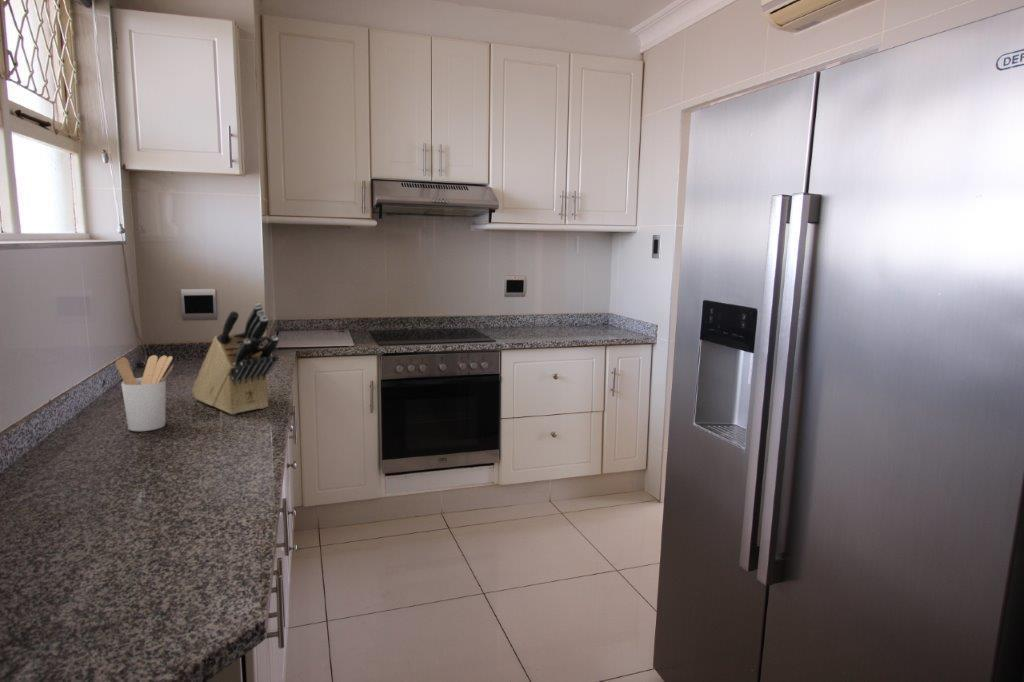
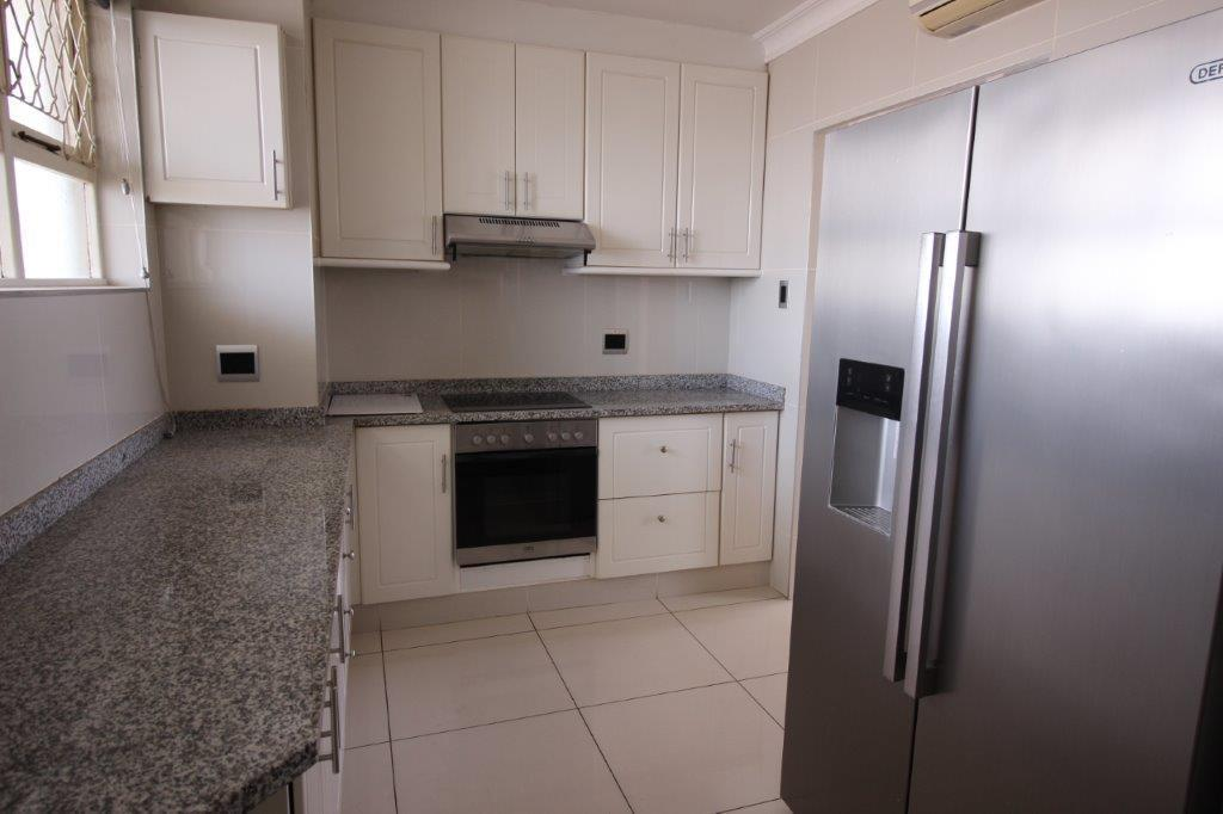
- knife block (234, 354)
- utensil holder (150, 390)
